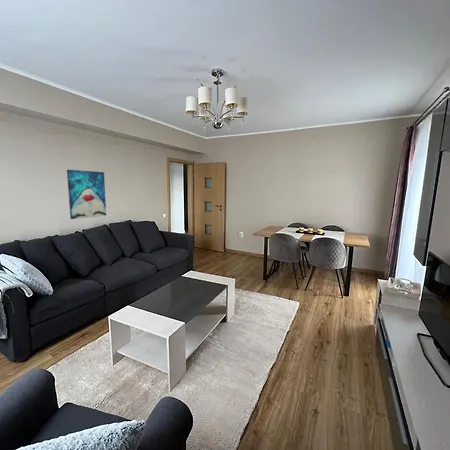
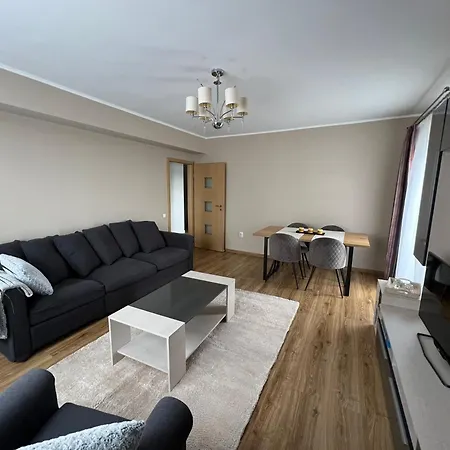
- wall art (88, 194)
